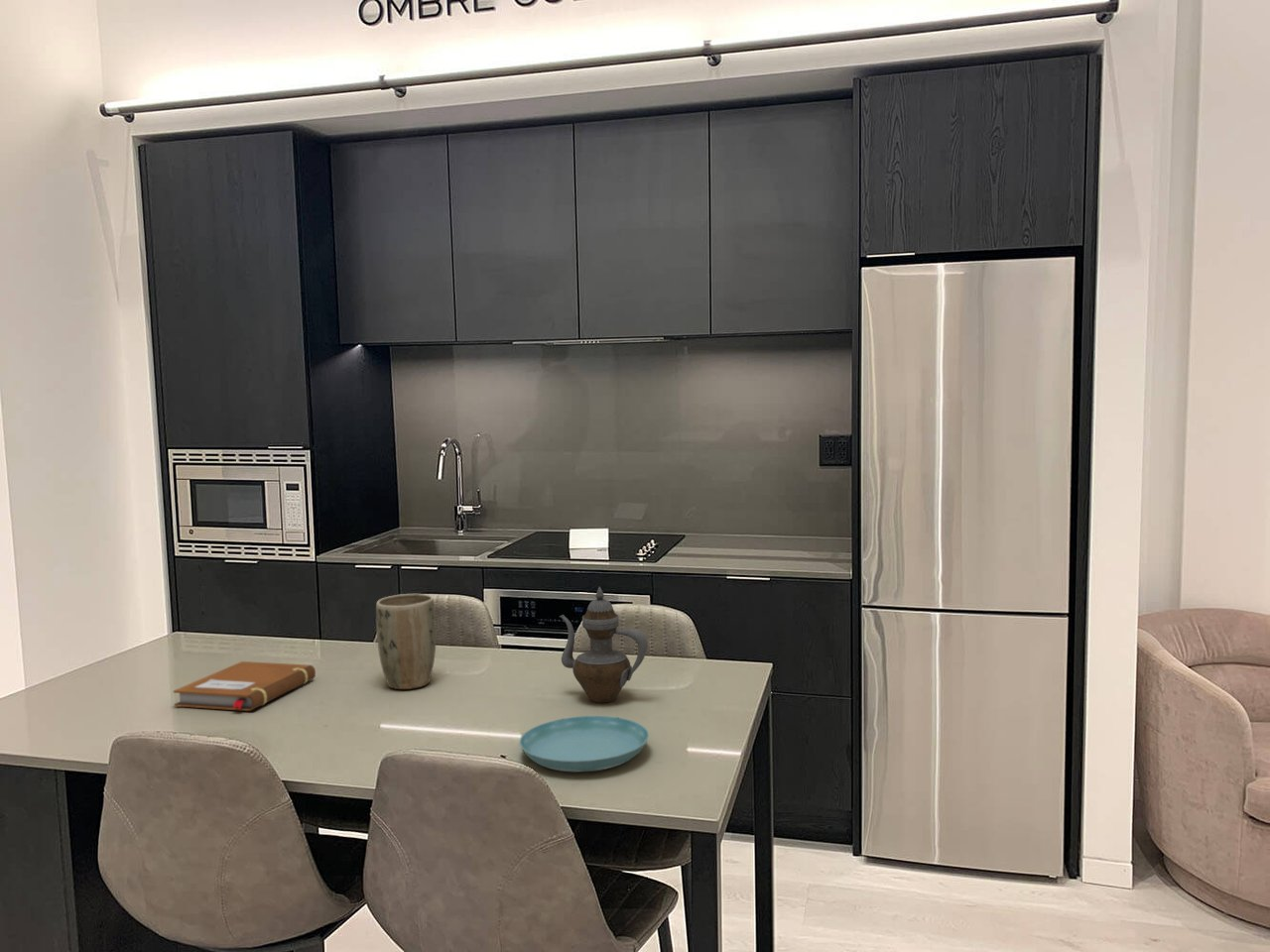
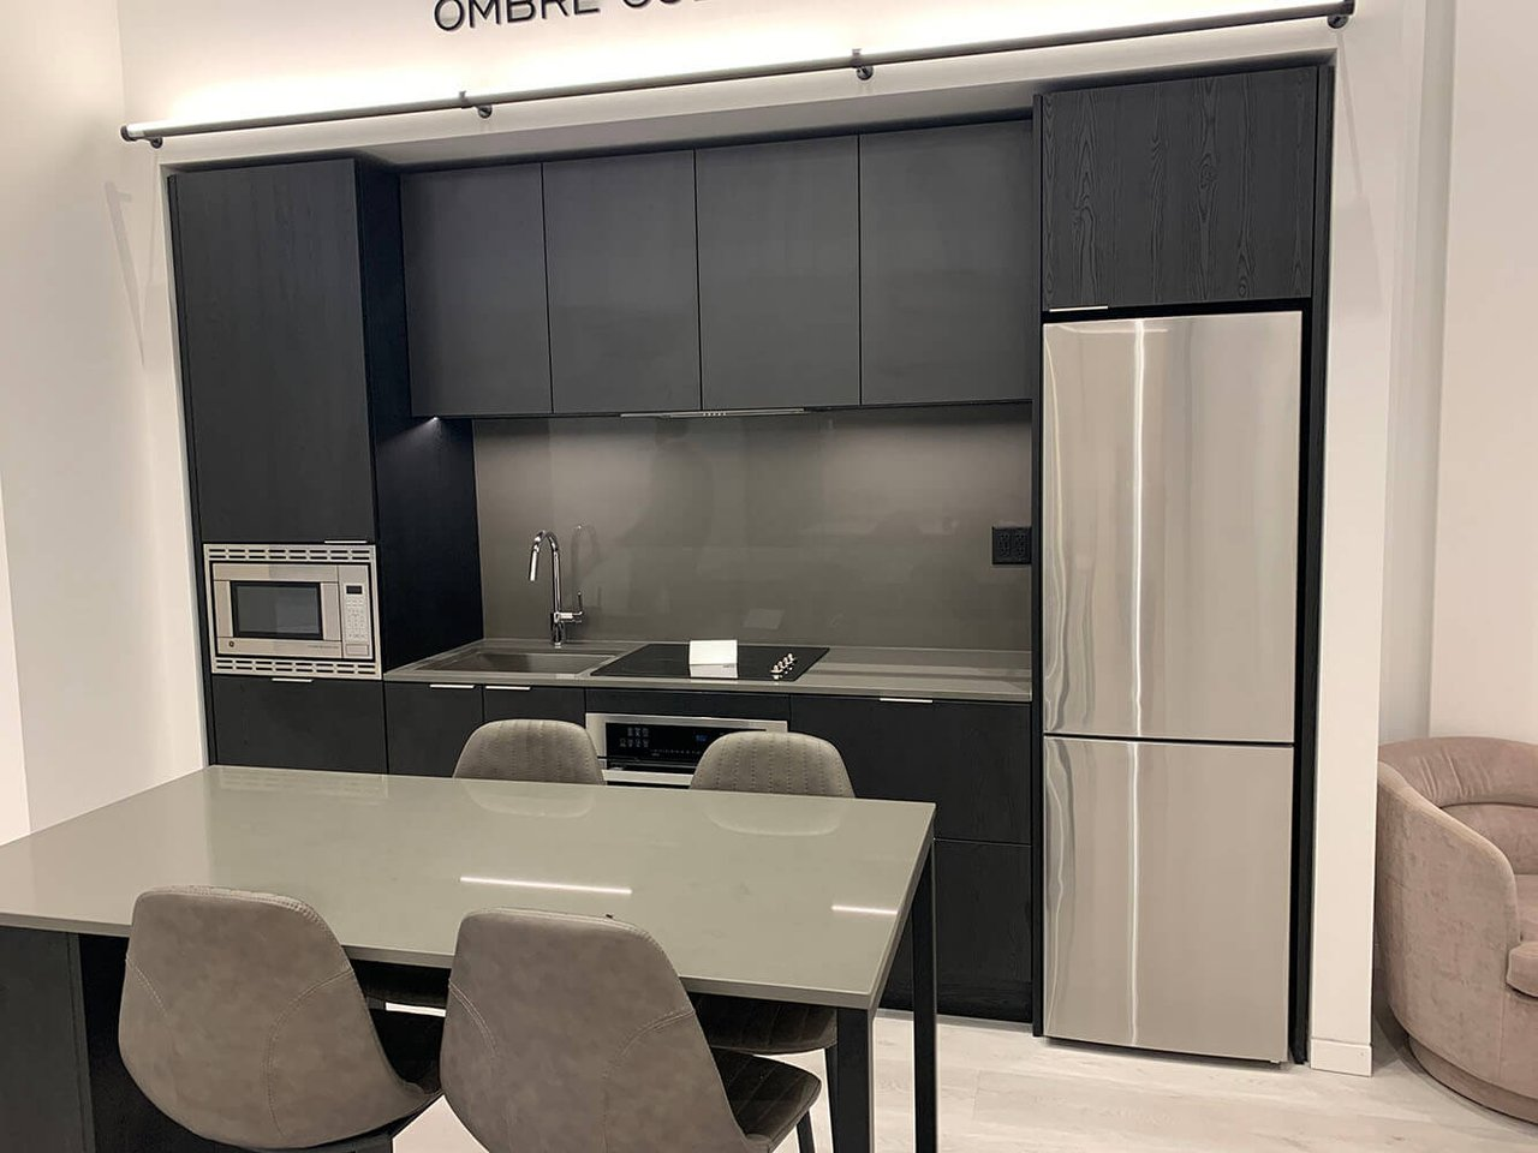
- saucer (584, 744)
- plant pot (407, 641)
- teapot (602, 643)
- notebook (245, 685)
